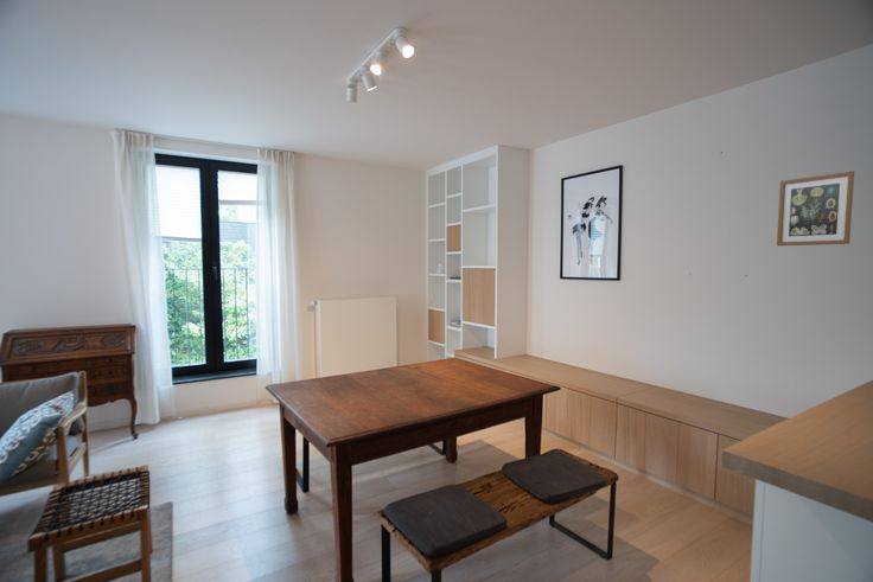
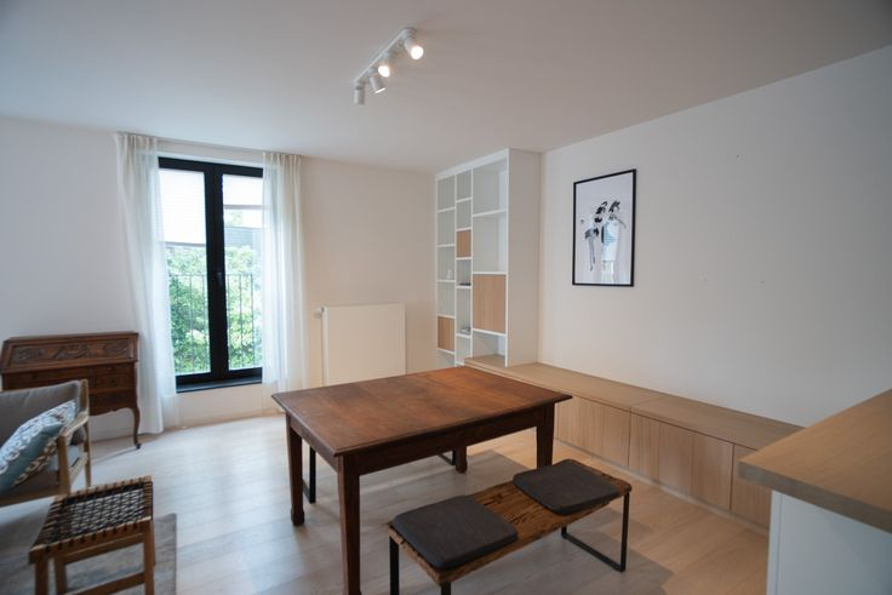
- wall art (813, 211)
